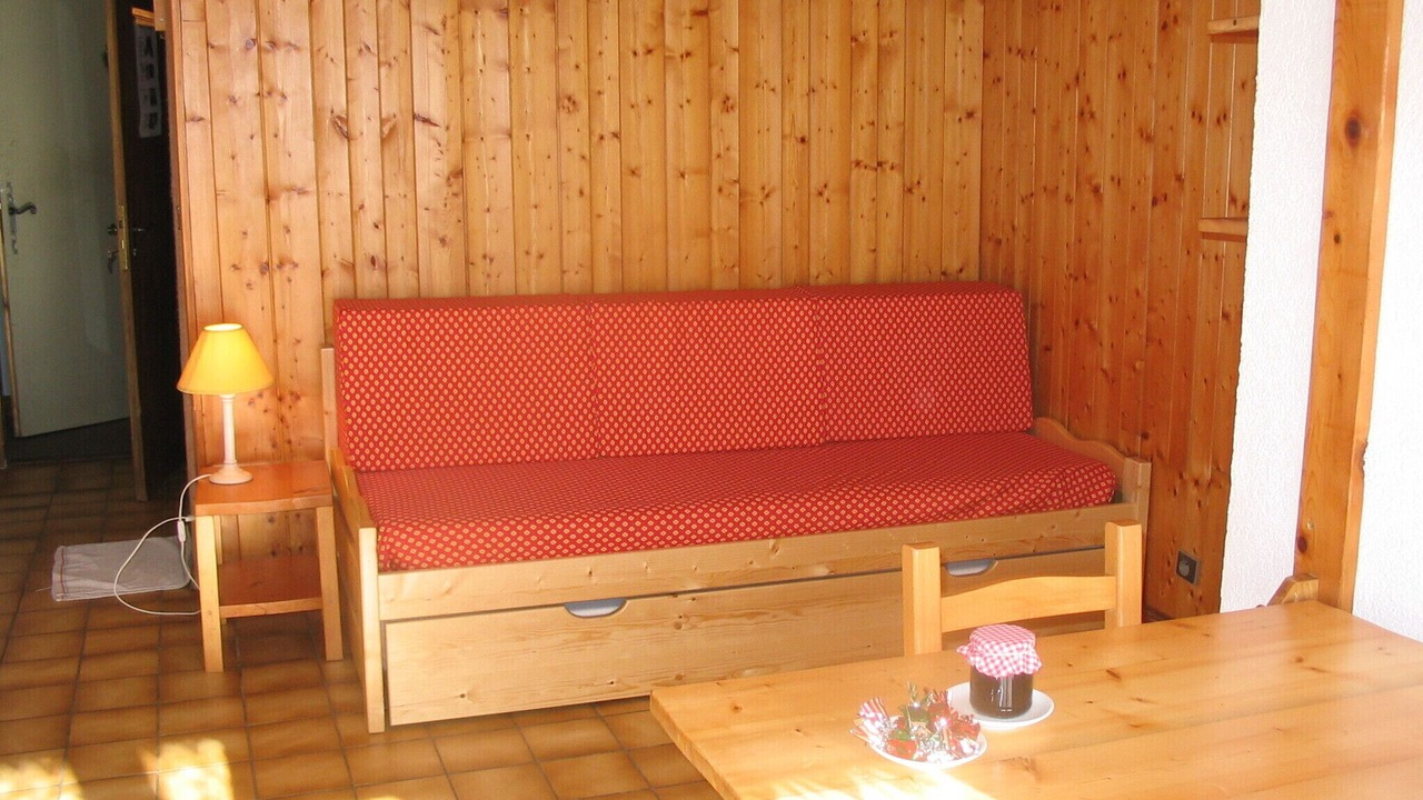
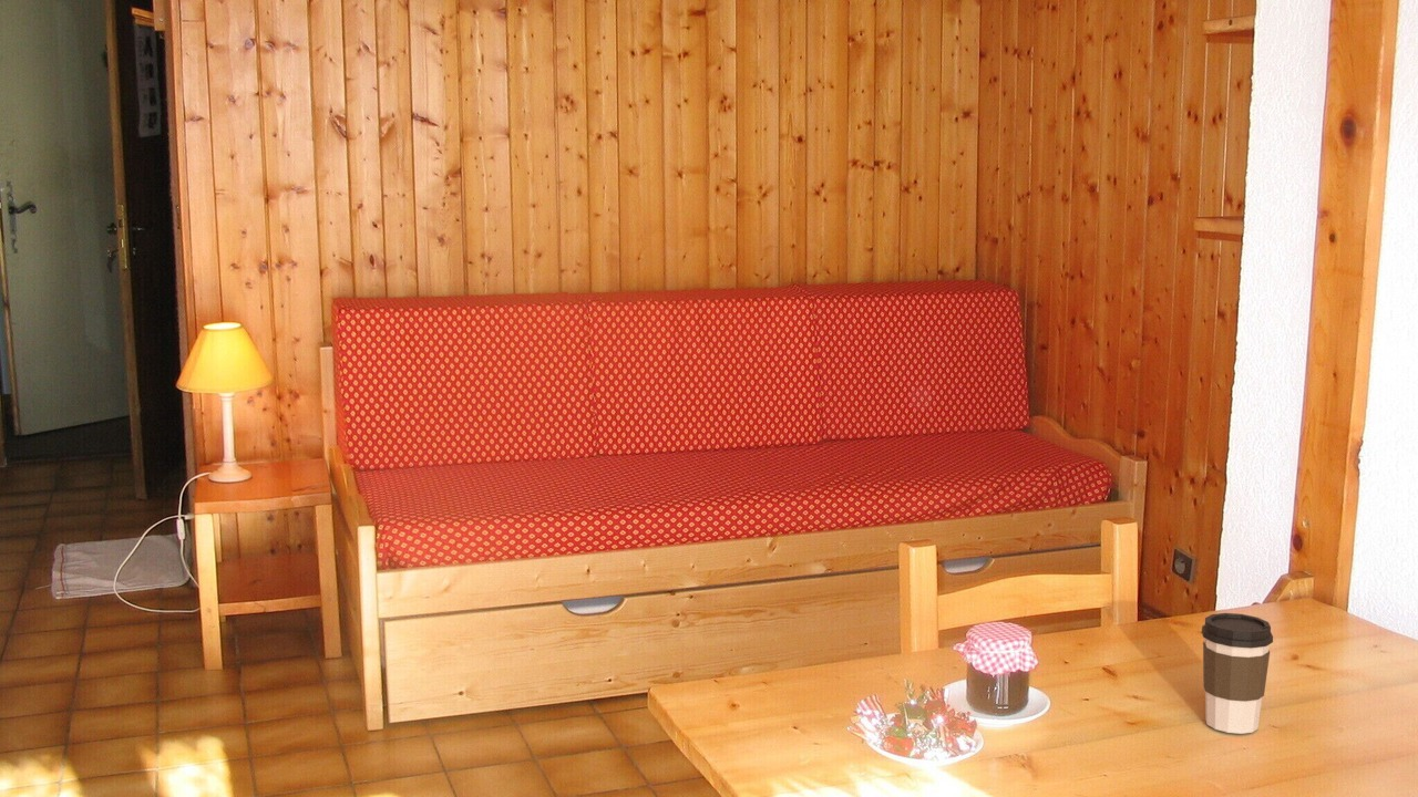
+ coffee cup (1234, 673)
